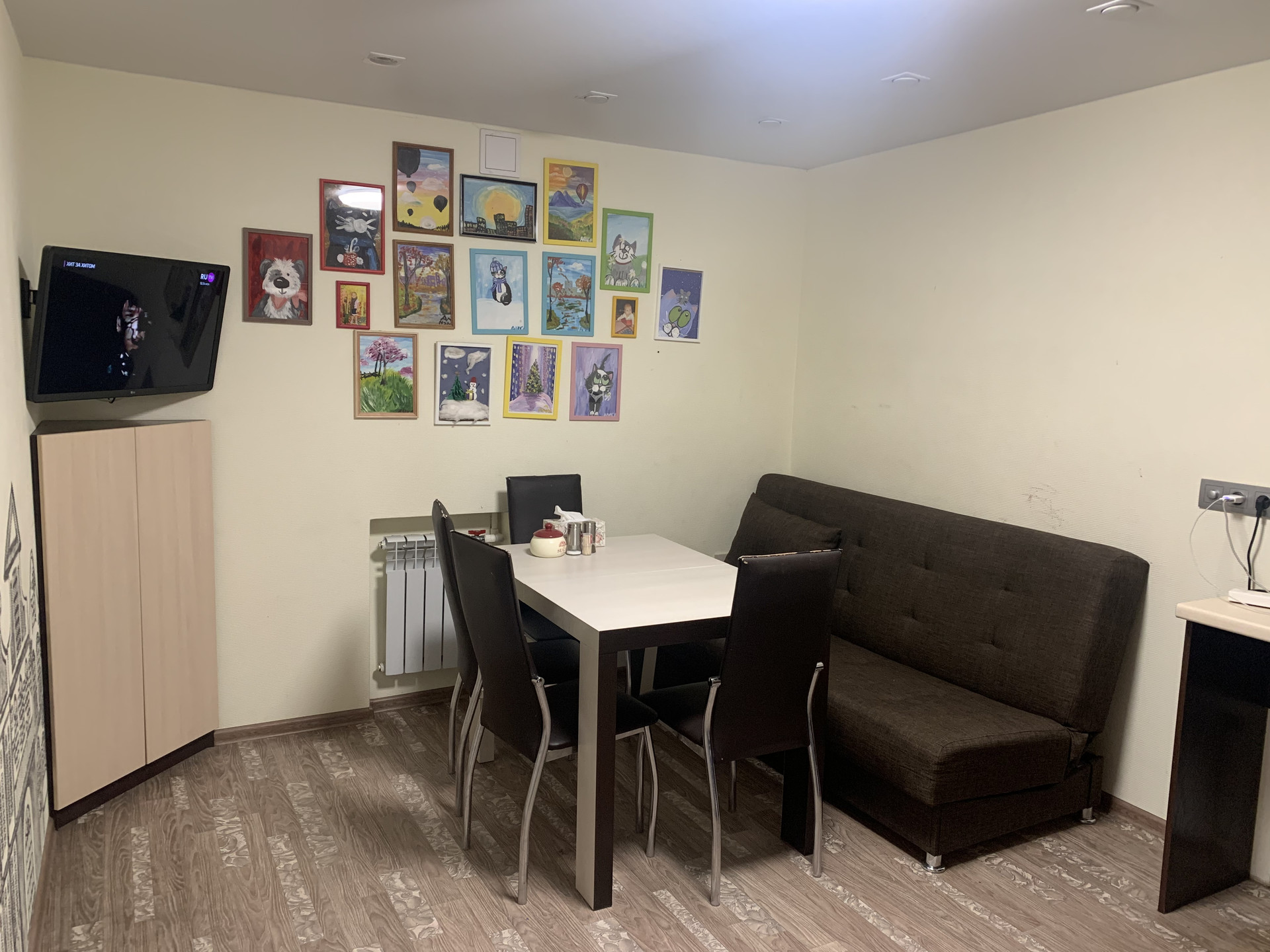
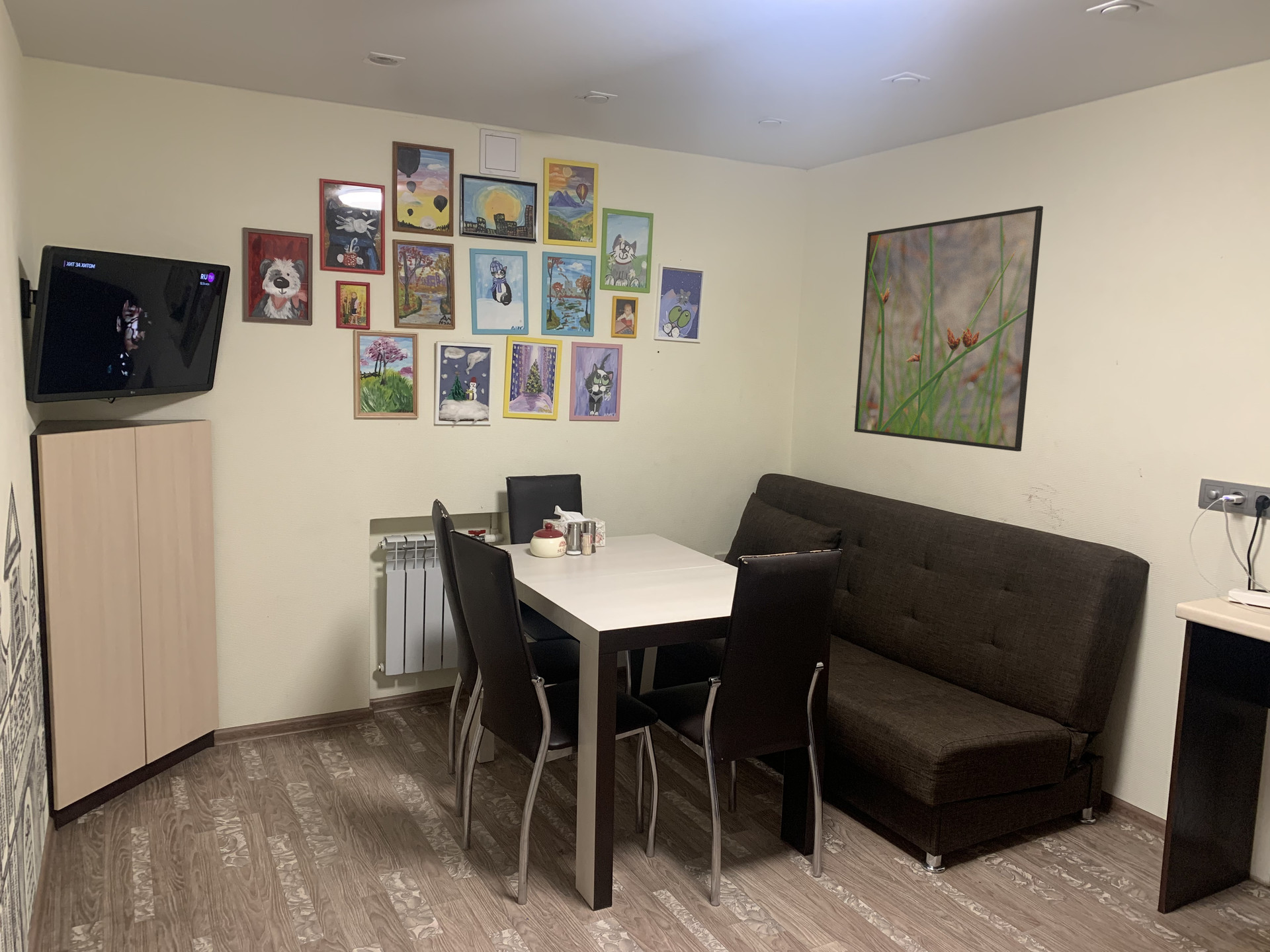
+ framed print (937, 332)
